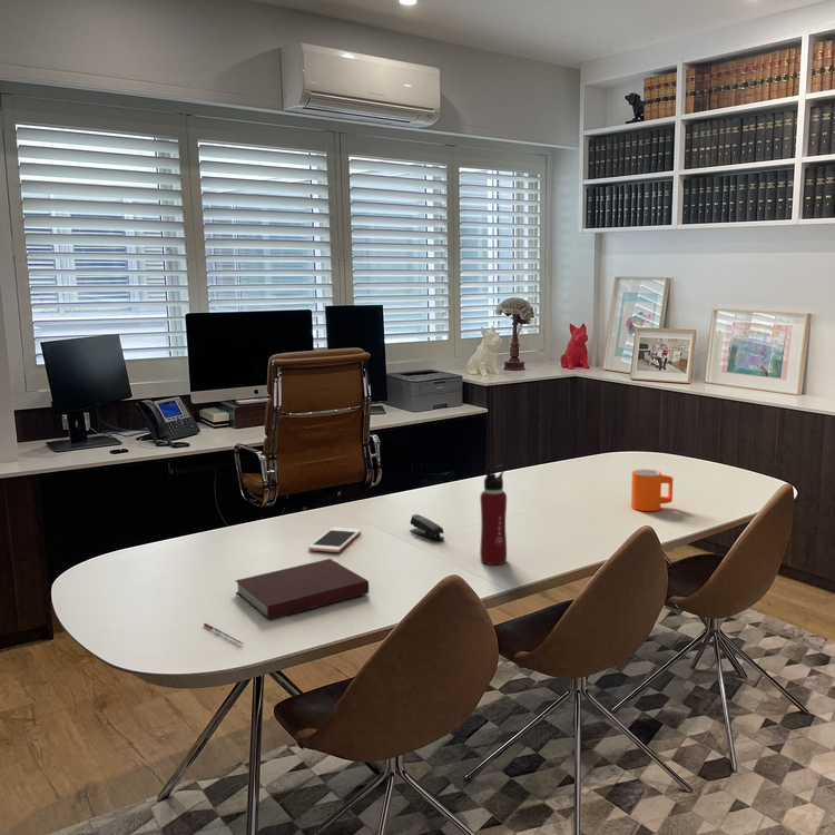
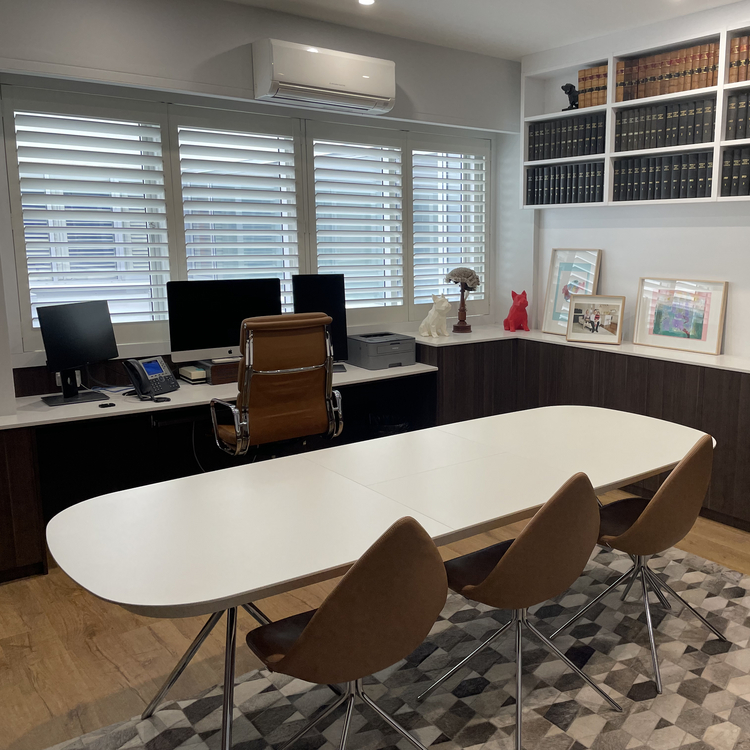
- mug (650, 489)
- pen (223, 632)
- stapler (426, 527)
- water bottle (493, 513)
- cell phone (335, 539)
- notebook (302, 587)
